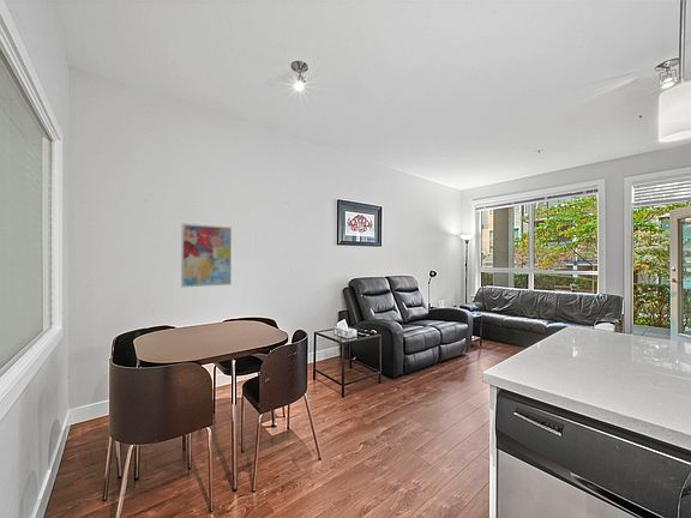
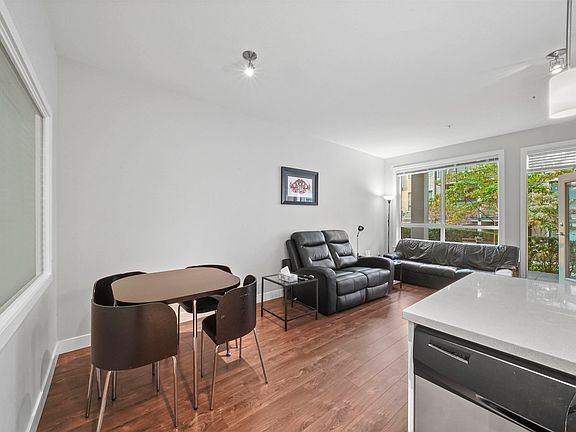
- wall art (206, 255)
